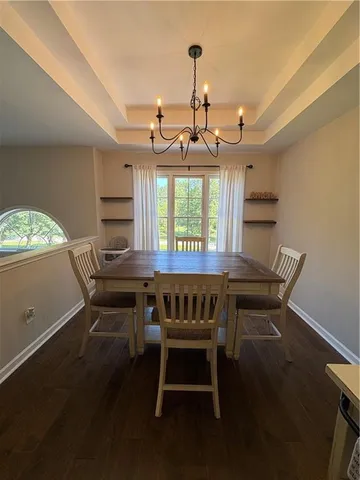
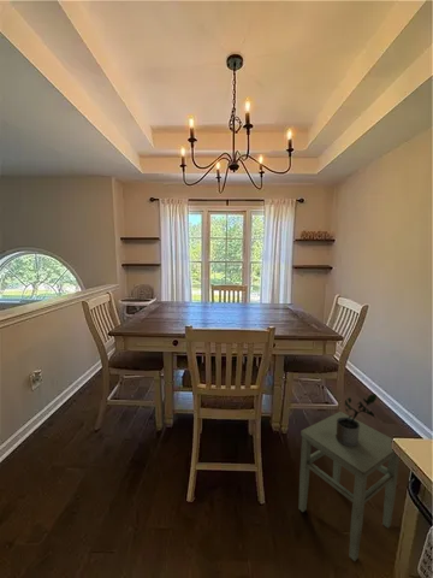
+ stool (339, 477)
+ potted plant (354, 418)
